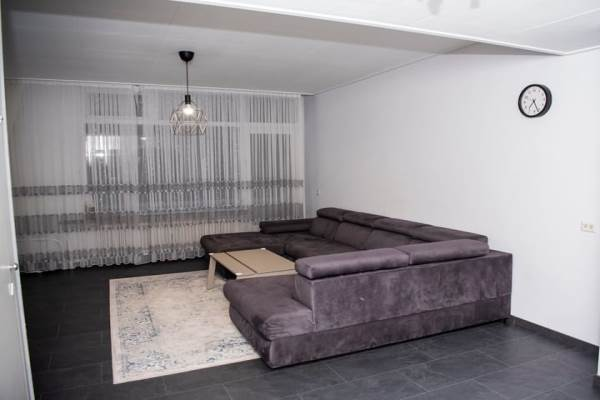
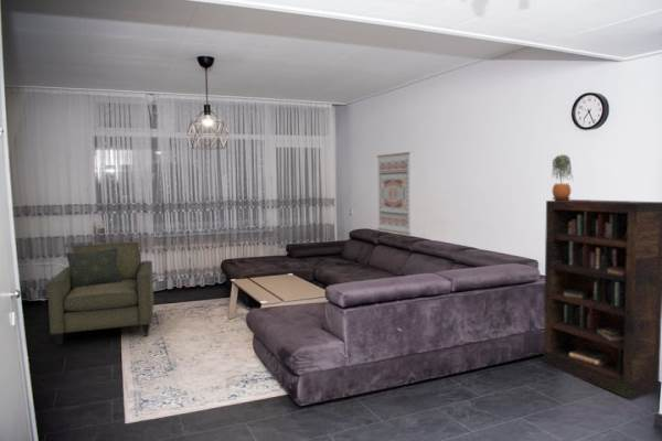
+ wall art (393, 193)
+ potted plant (563, 178)
+ armchair (106, 287)
+ bookcase (599, 290)
